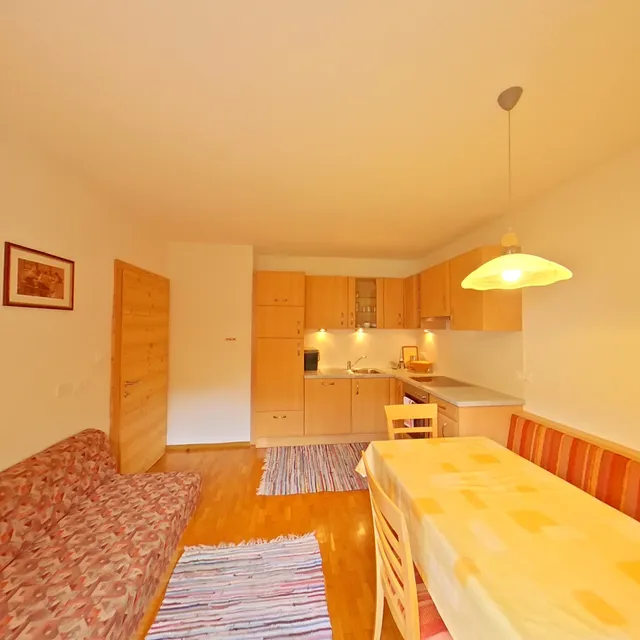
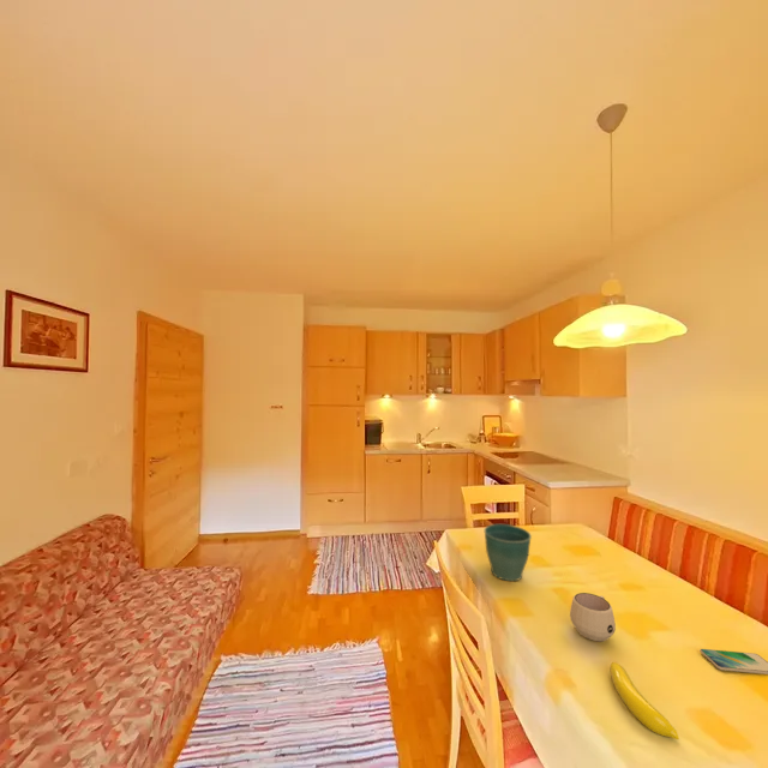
+ smartphone (738, 661)
+ banana (637, 691)
+ mug (594, 614)
+ flower pot (506, 553)
